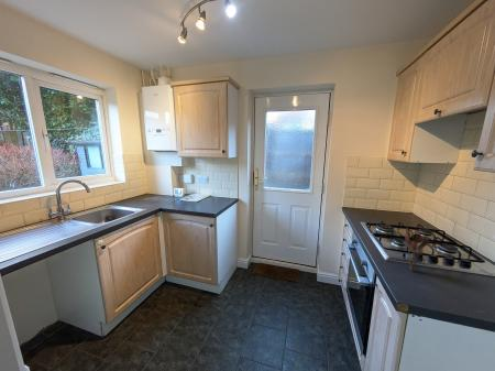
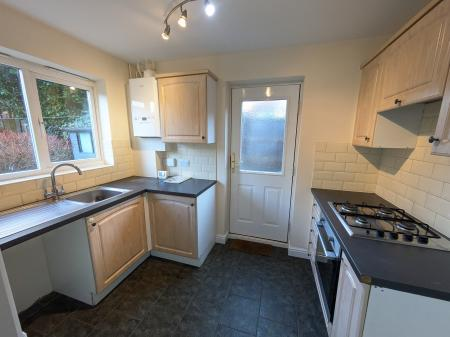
- utensil holder (413, 250)
